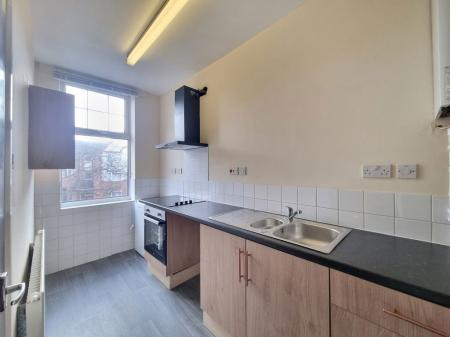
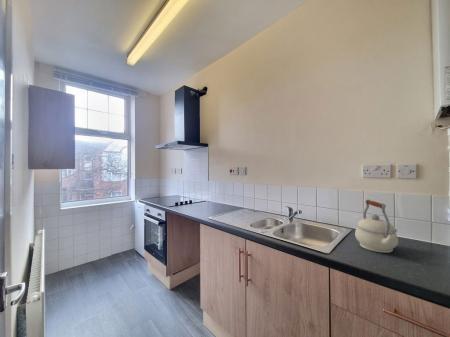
+ kettle (377, 225)
